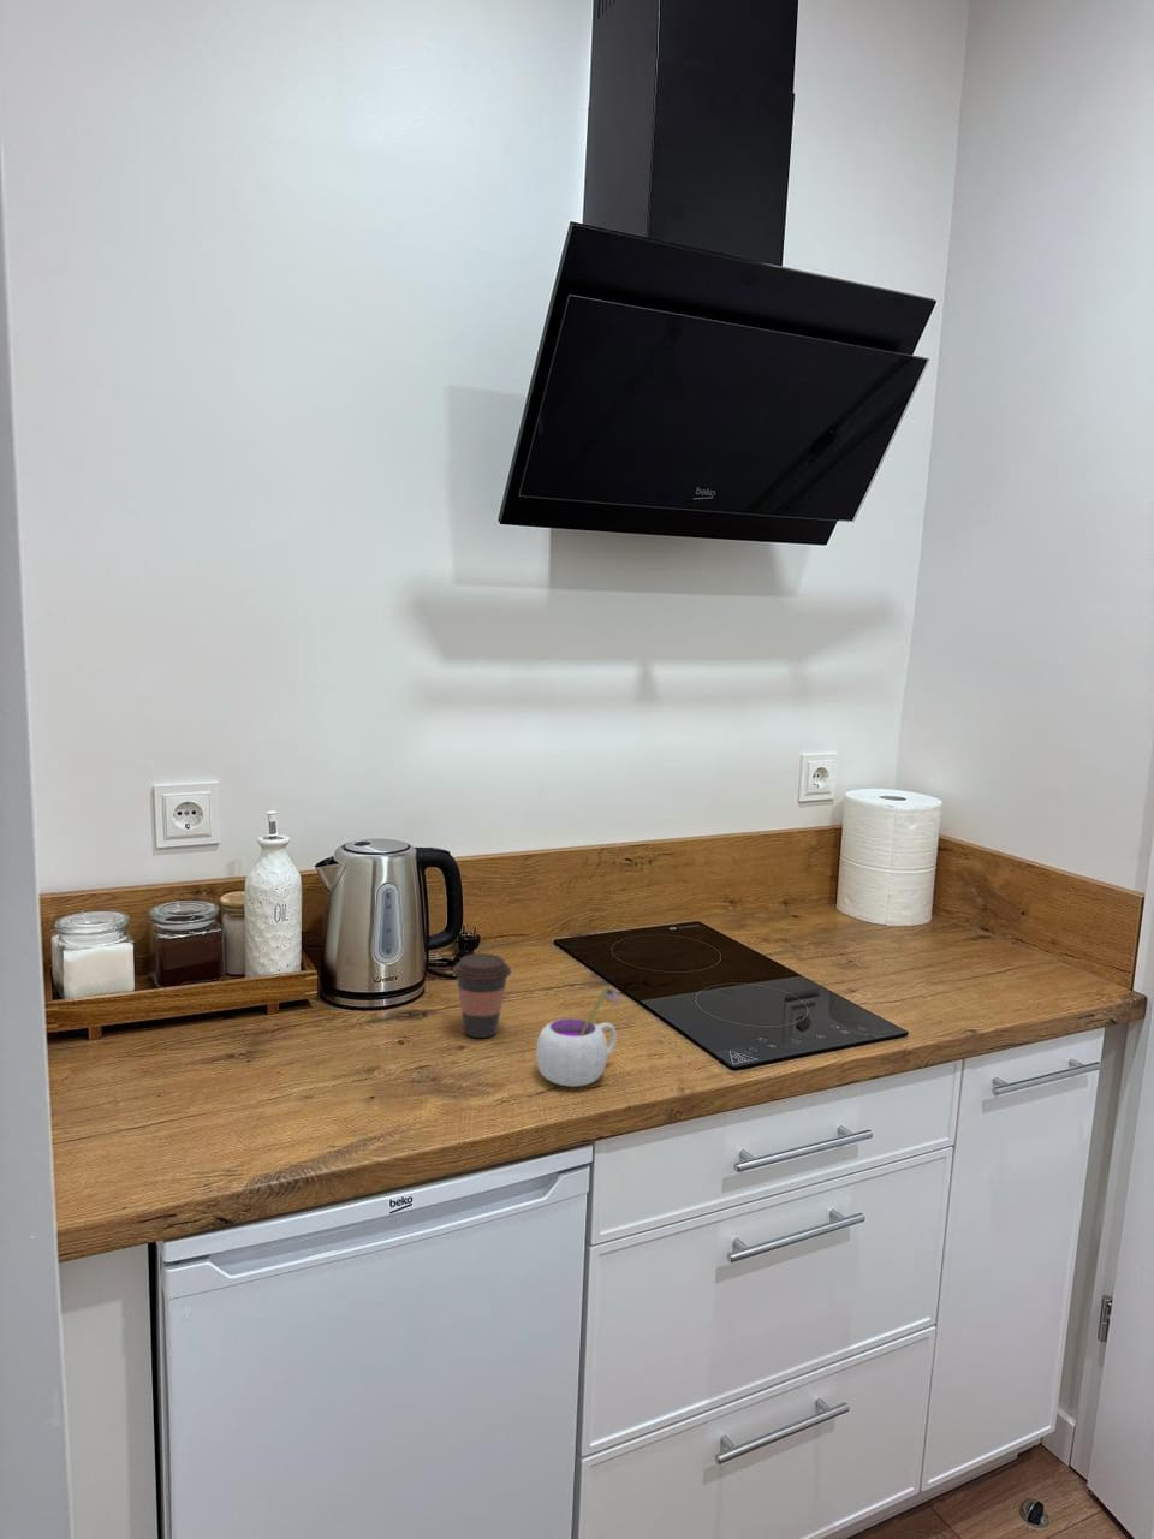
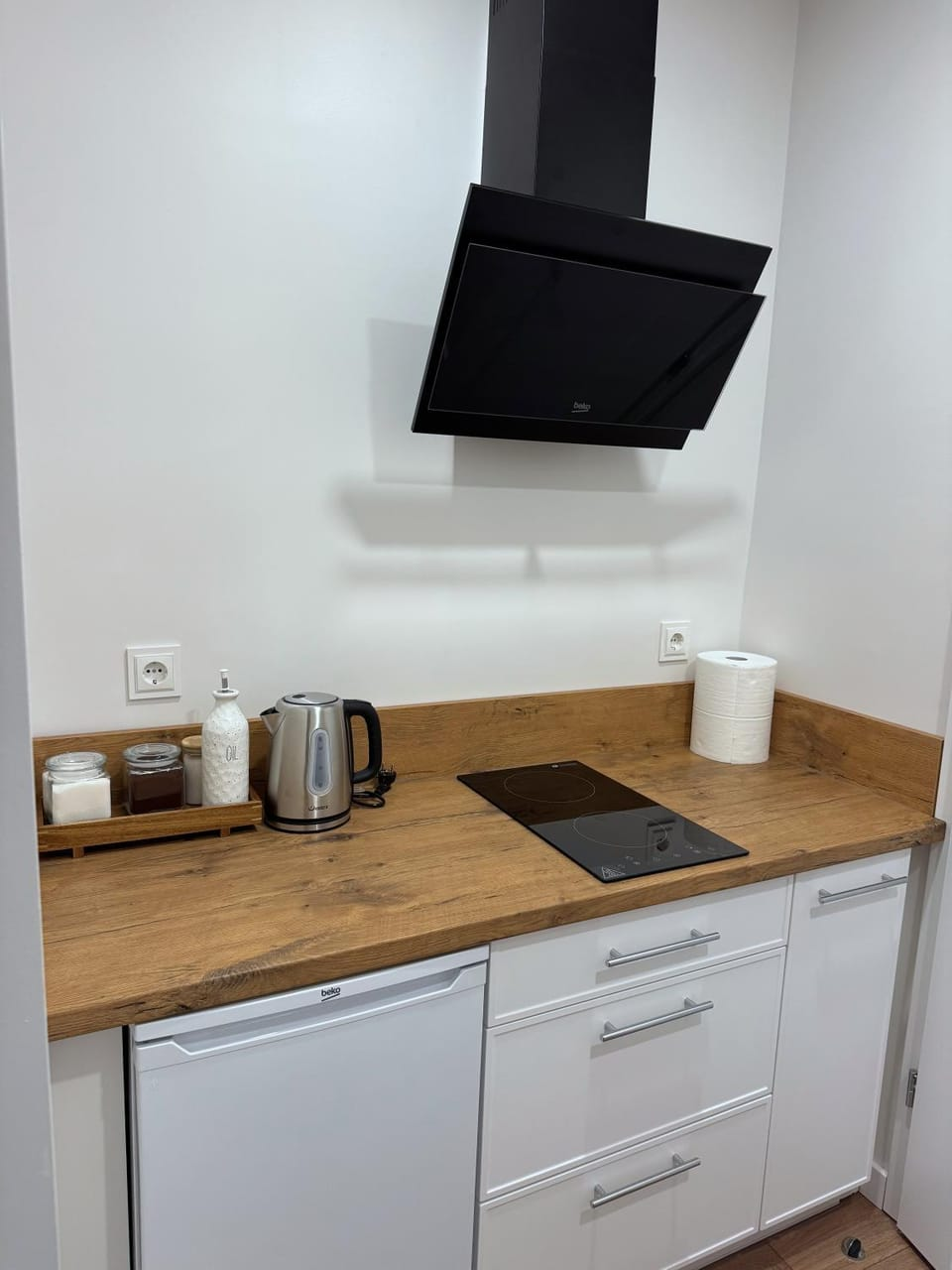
- coffee cup (481, 996)
- mug (583, 1031)
